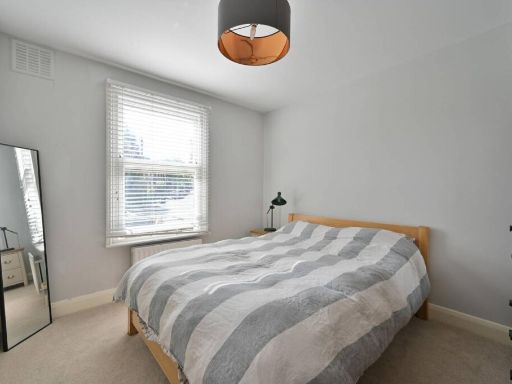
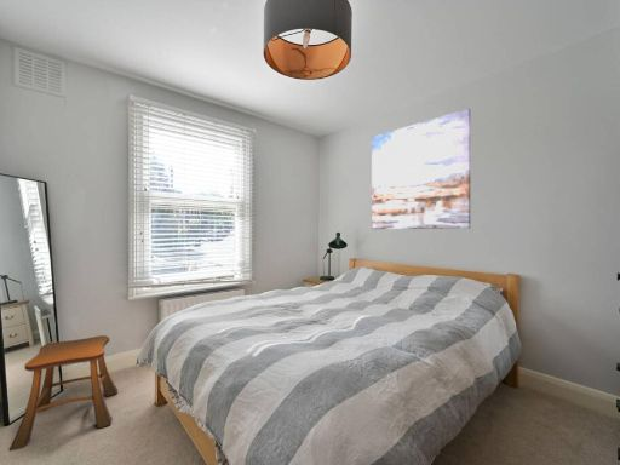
+ wall art (414, 177)
+ stool (71, 381)
